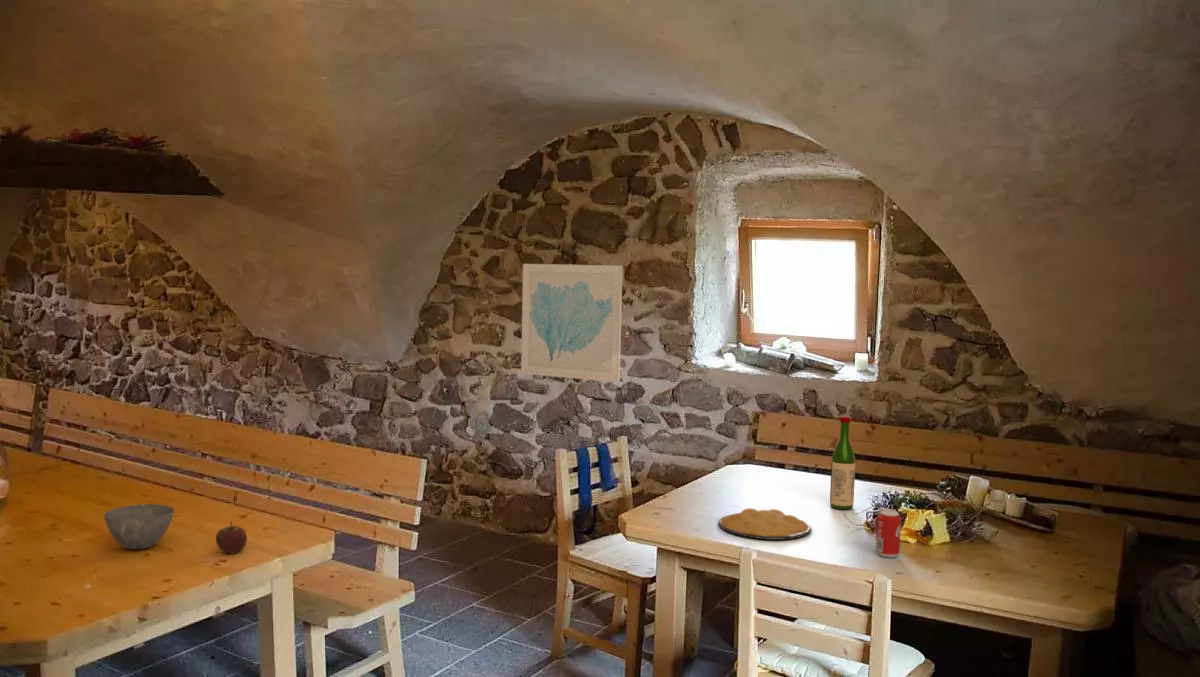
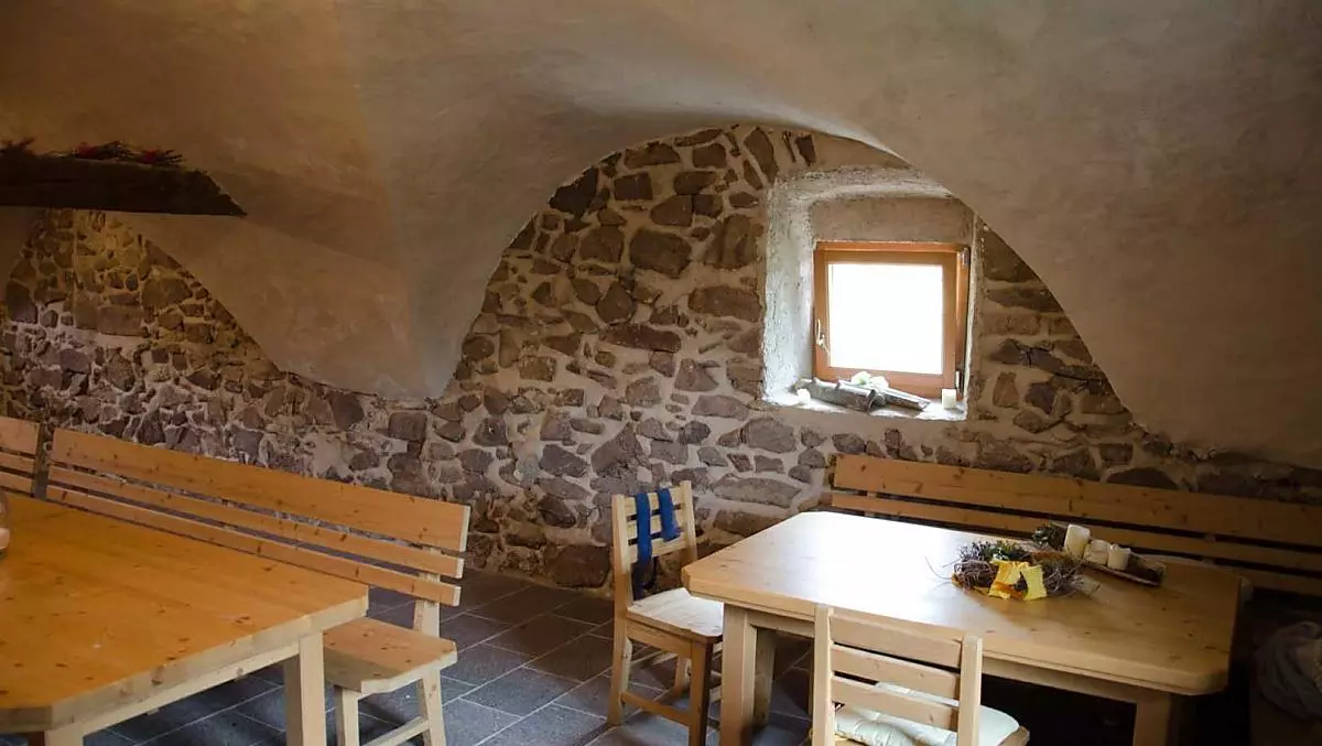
- bowl (140, 529)
- plate (764, 518)
- wall art (570, 321)
- apple (231, 537)
- beverage can (888, 533)
- wine bottle (843, 462)
